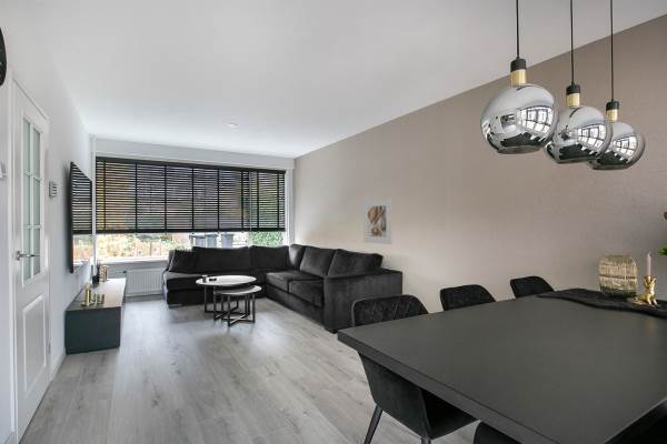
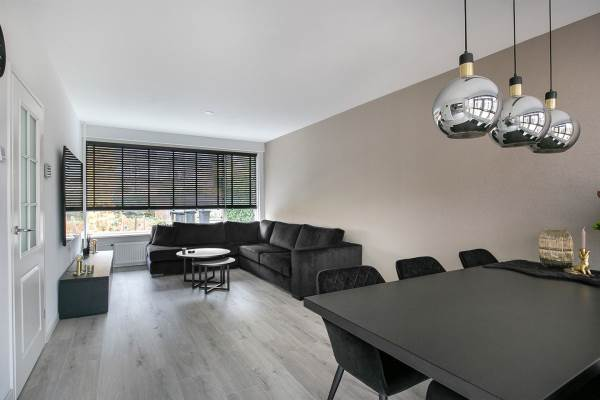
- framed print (377, 221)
